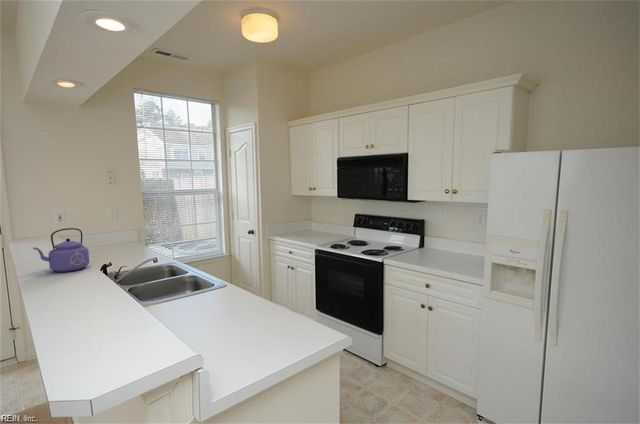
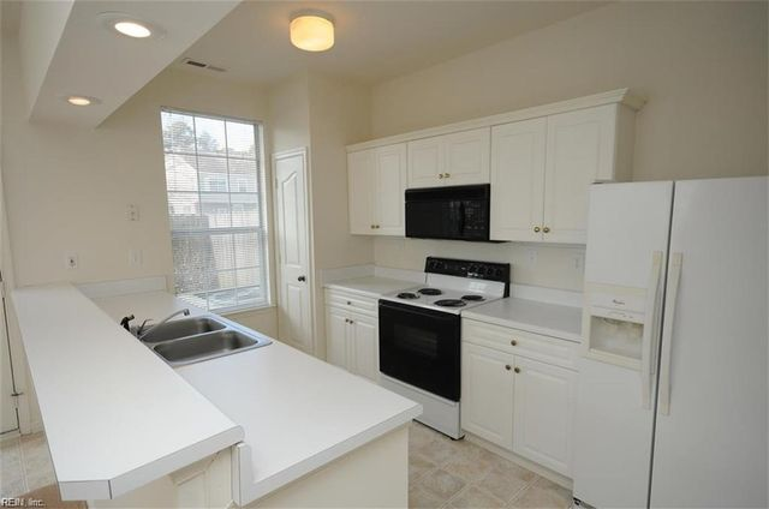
- kettle (61, 249)
